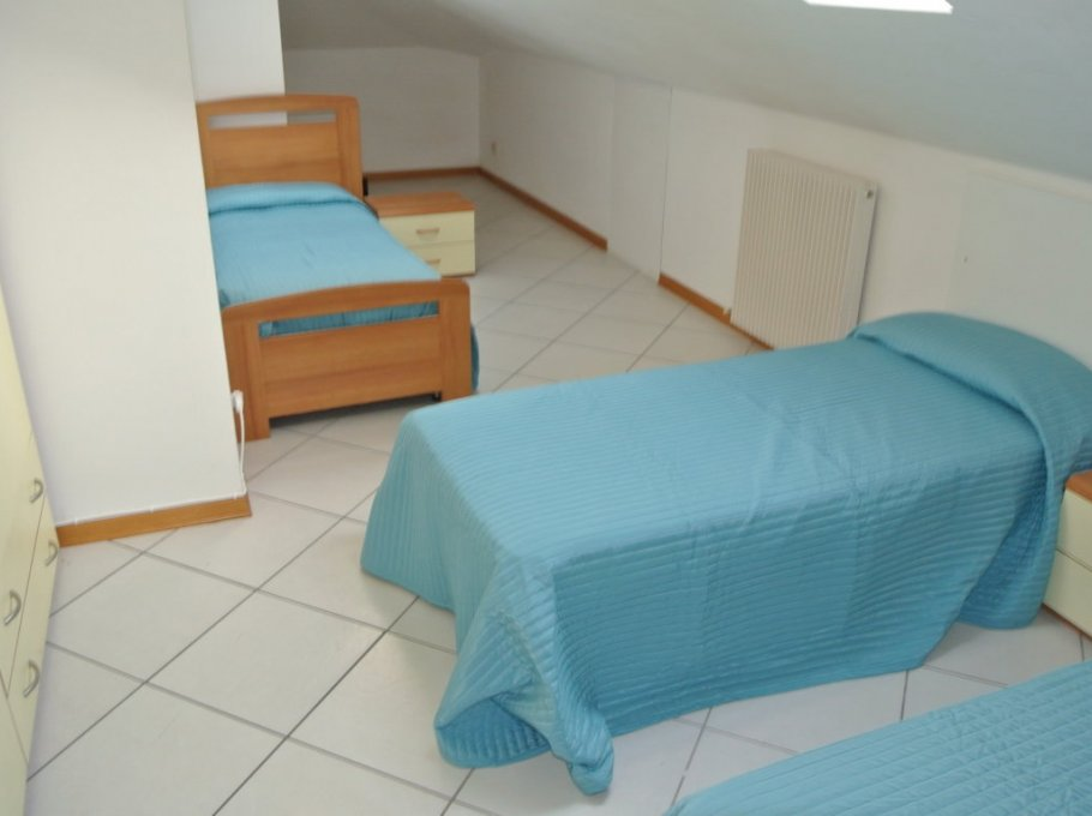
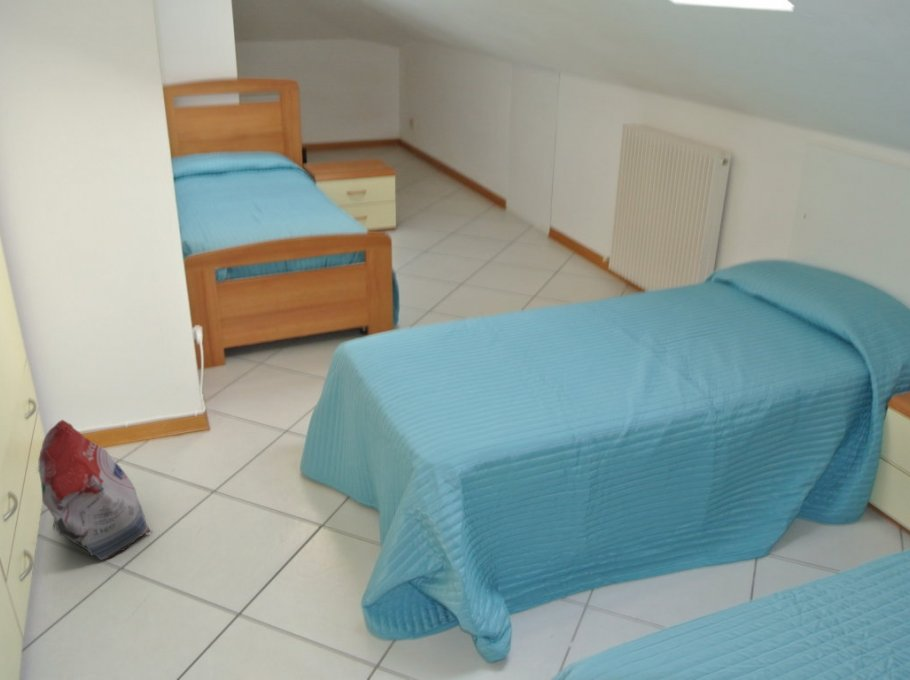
+ bag (92, 478)
